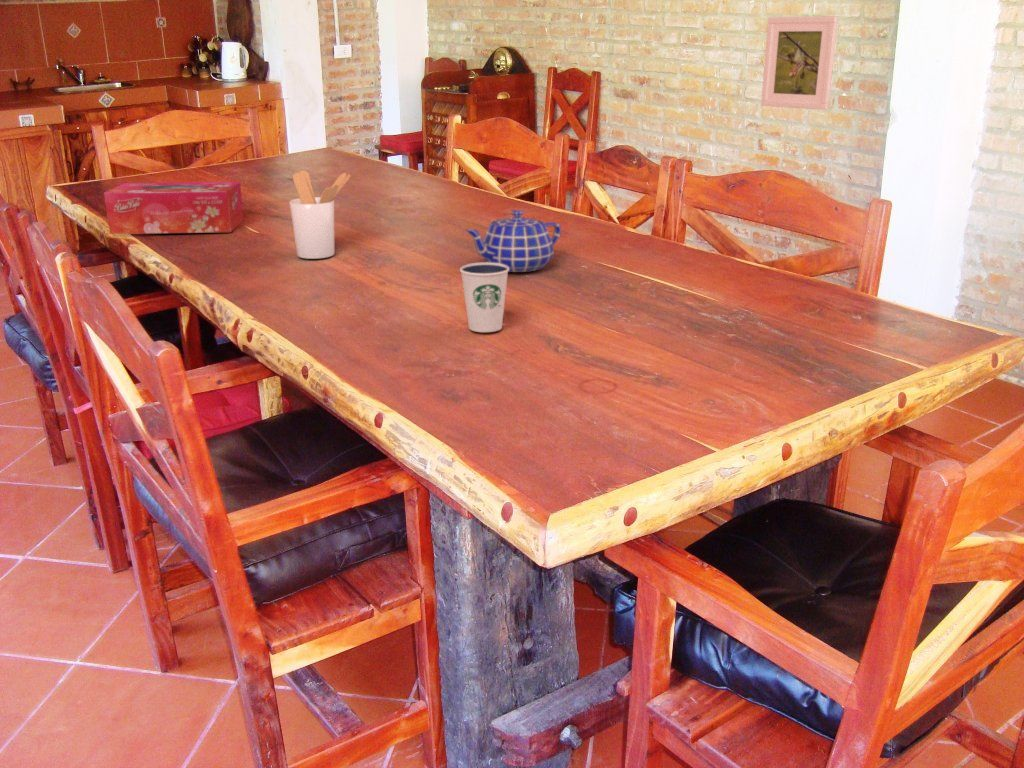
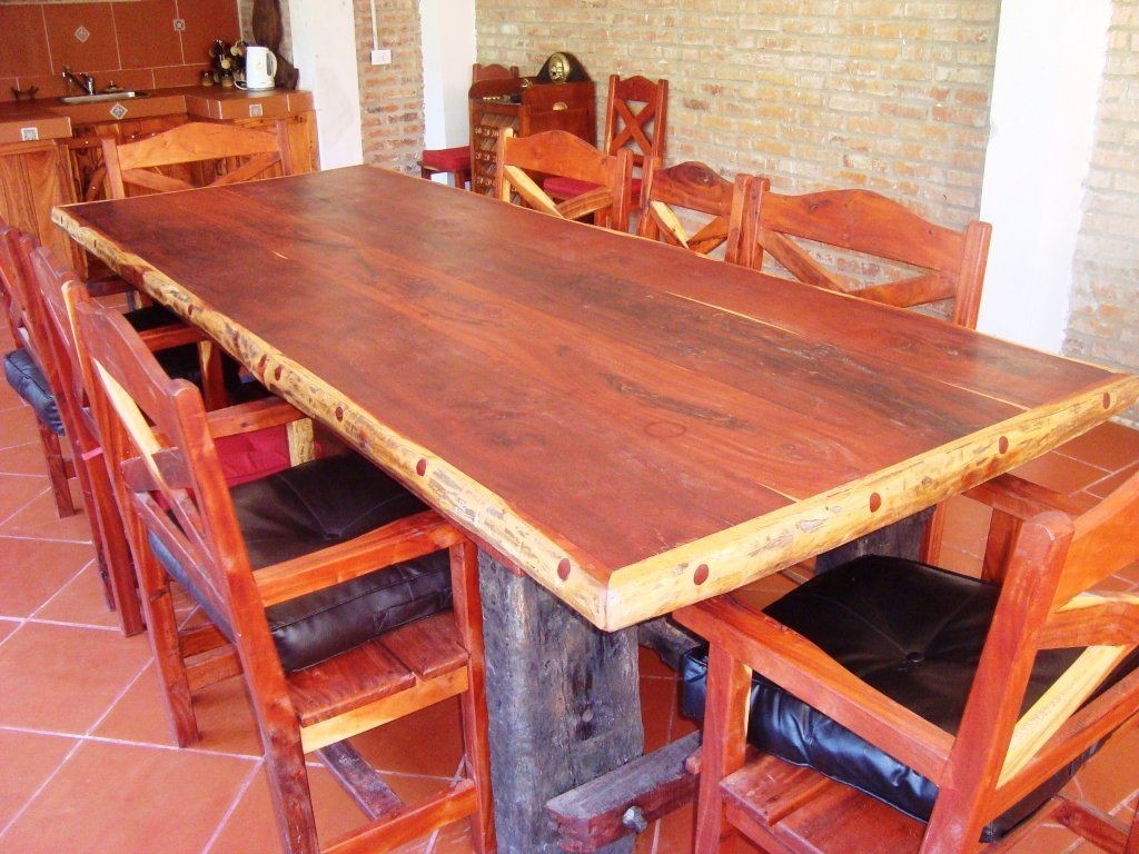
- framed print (797, 63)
- utensil holder (323, 213)
- teapot (514, 239)
- dixie cup (484, 298)
- tissue box (176, 207)
